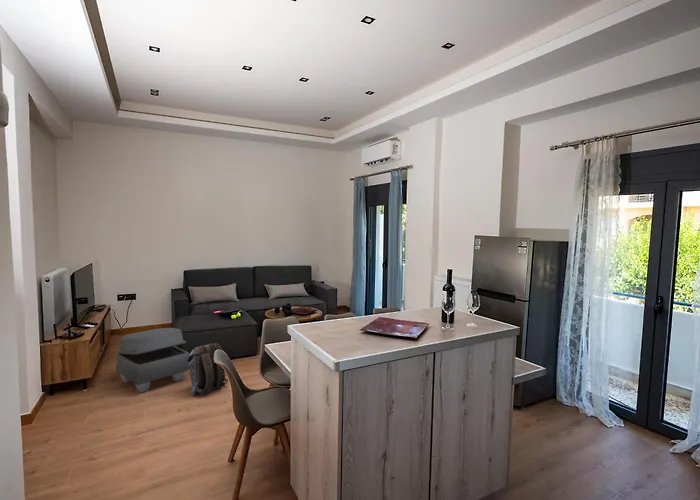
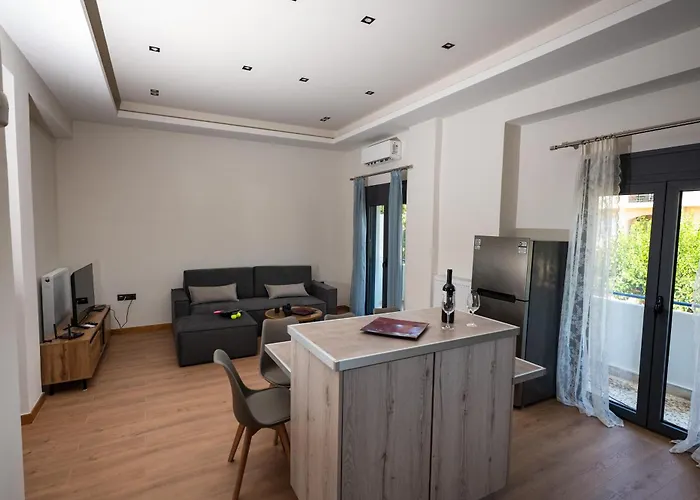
- backpack (208, 366)
- ottoman (150, 353)
